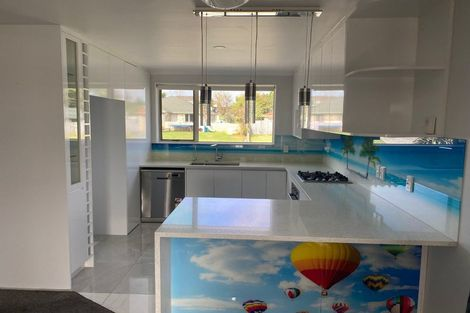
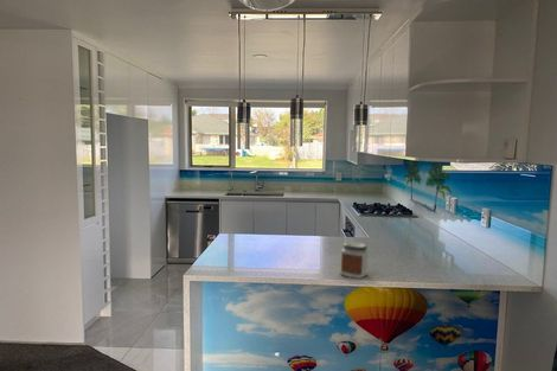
+ jar (354, 258)
